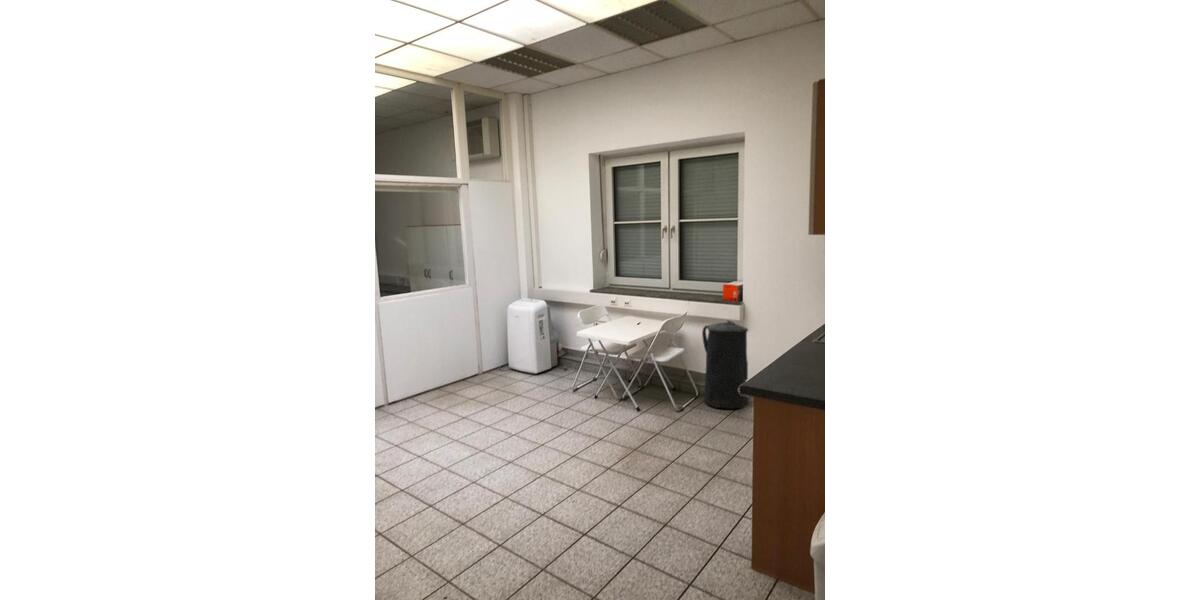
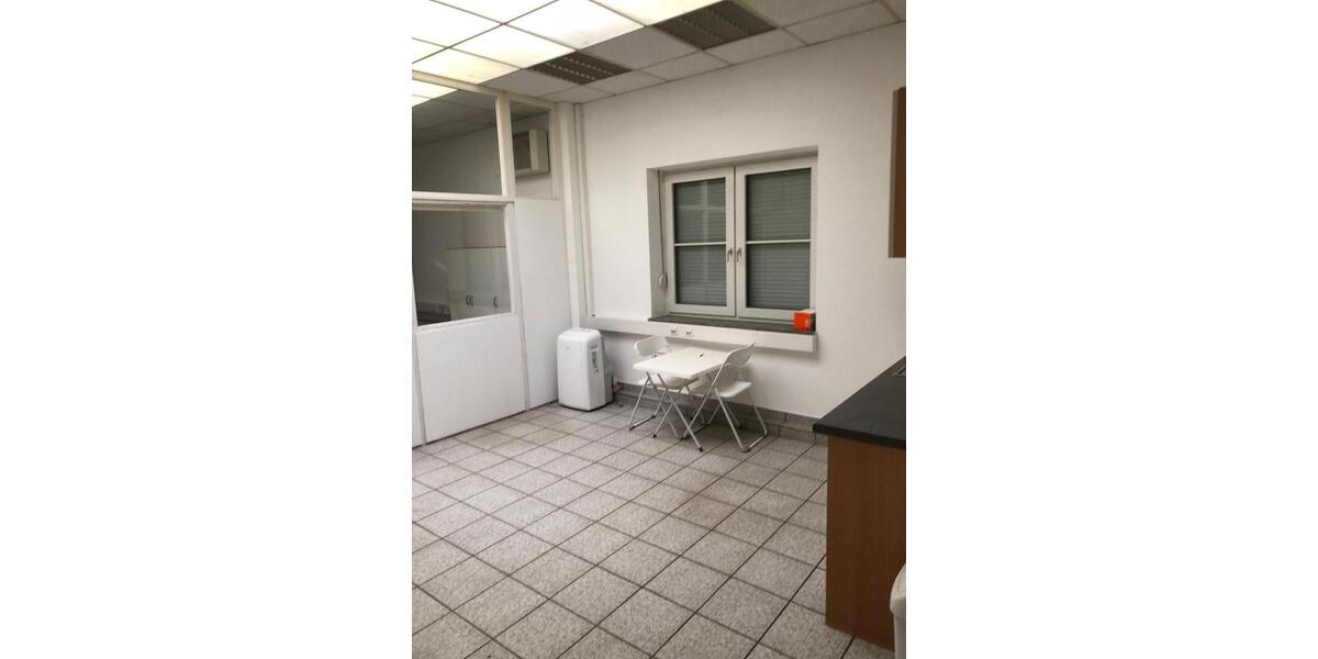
- trash can (722, 361)
